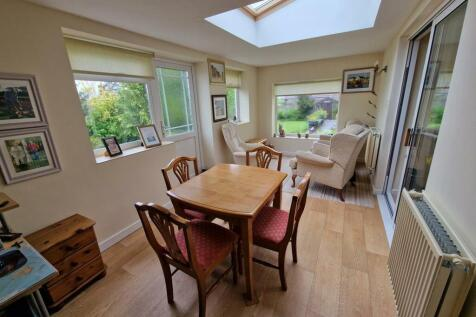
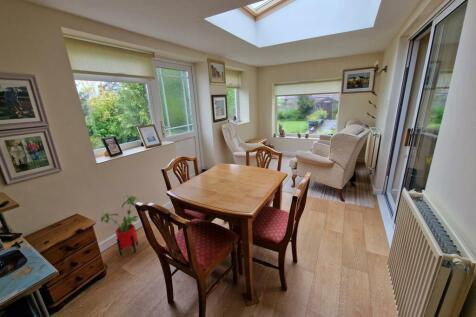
+ house plant (127, 224)
